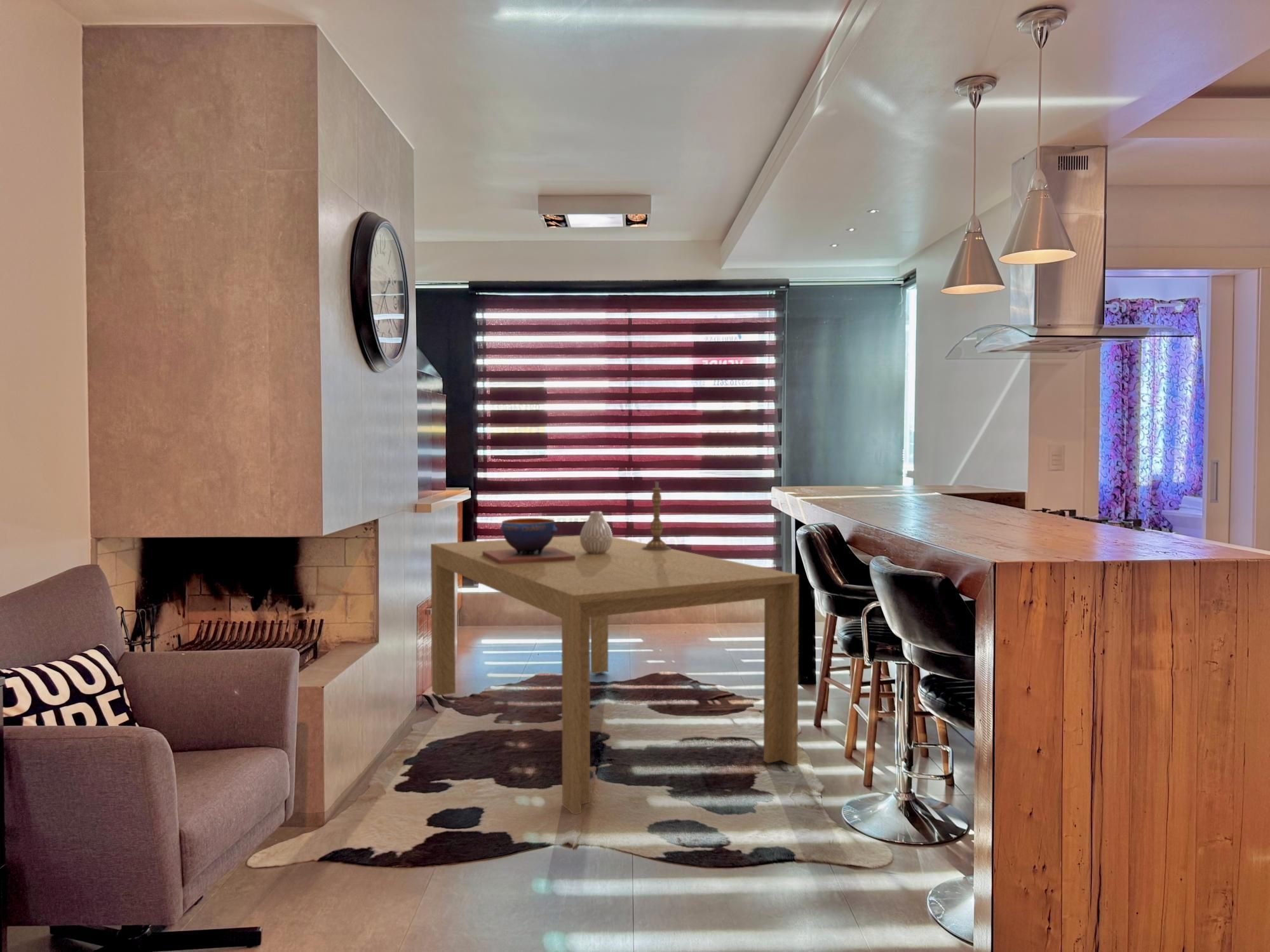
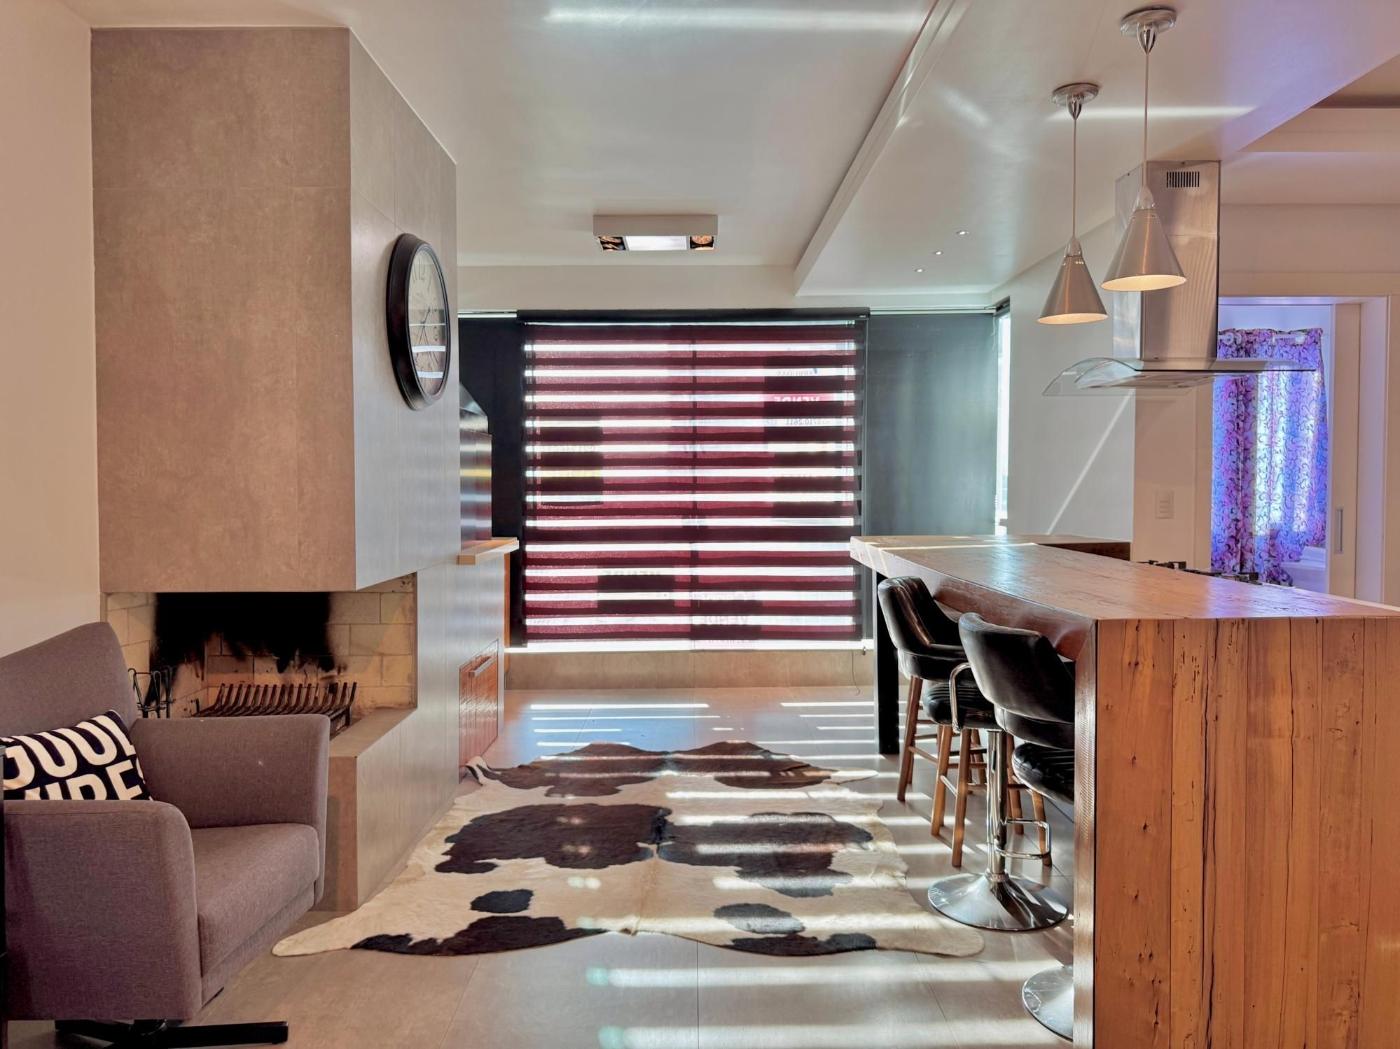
- vase (596, 532)
- dining table (591, 641)
- candlestick (656, 514)
- decorative bowl (527, 539)
